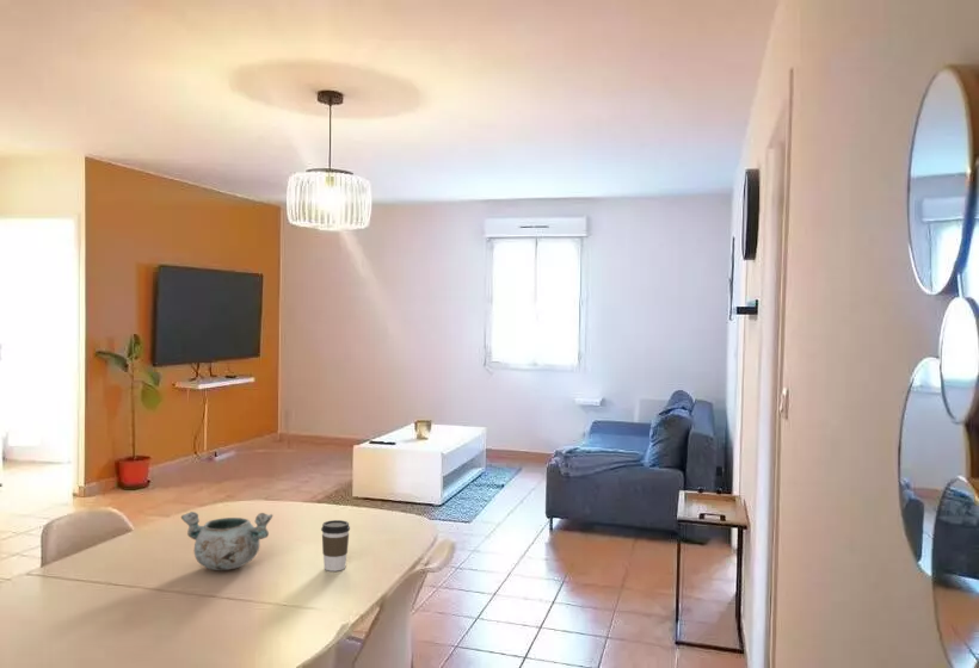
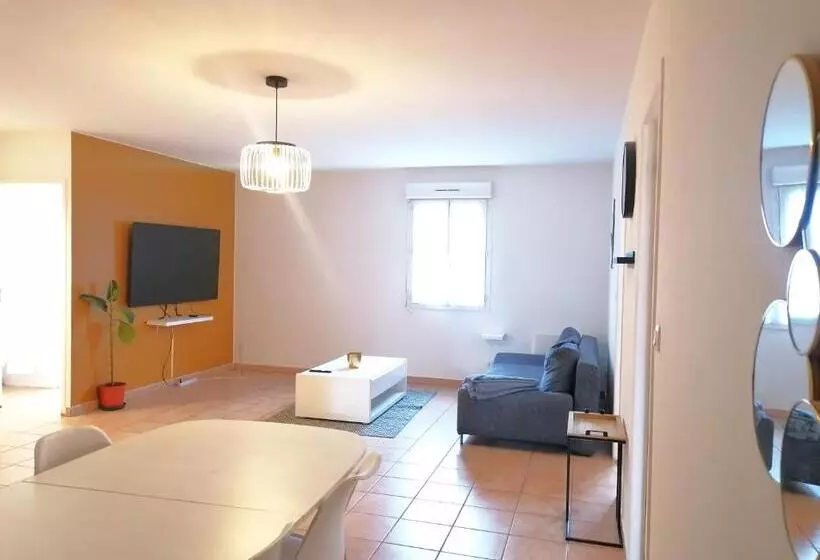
- decorative bowl (224, 538)
- coffee cup (334, 545)
